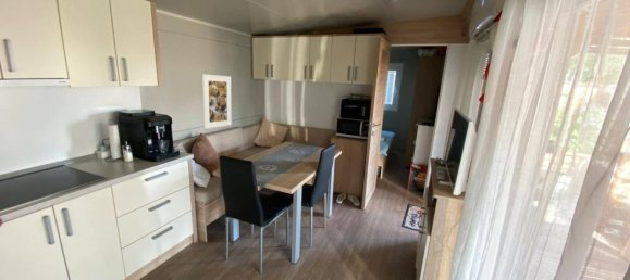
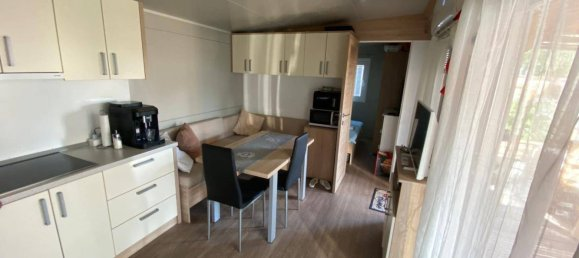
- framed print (218, 101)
